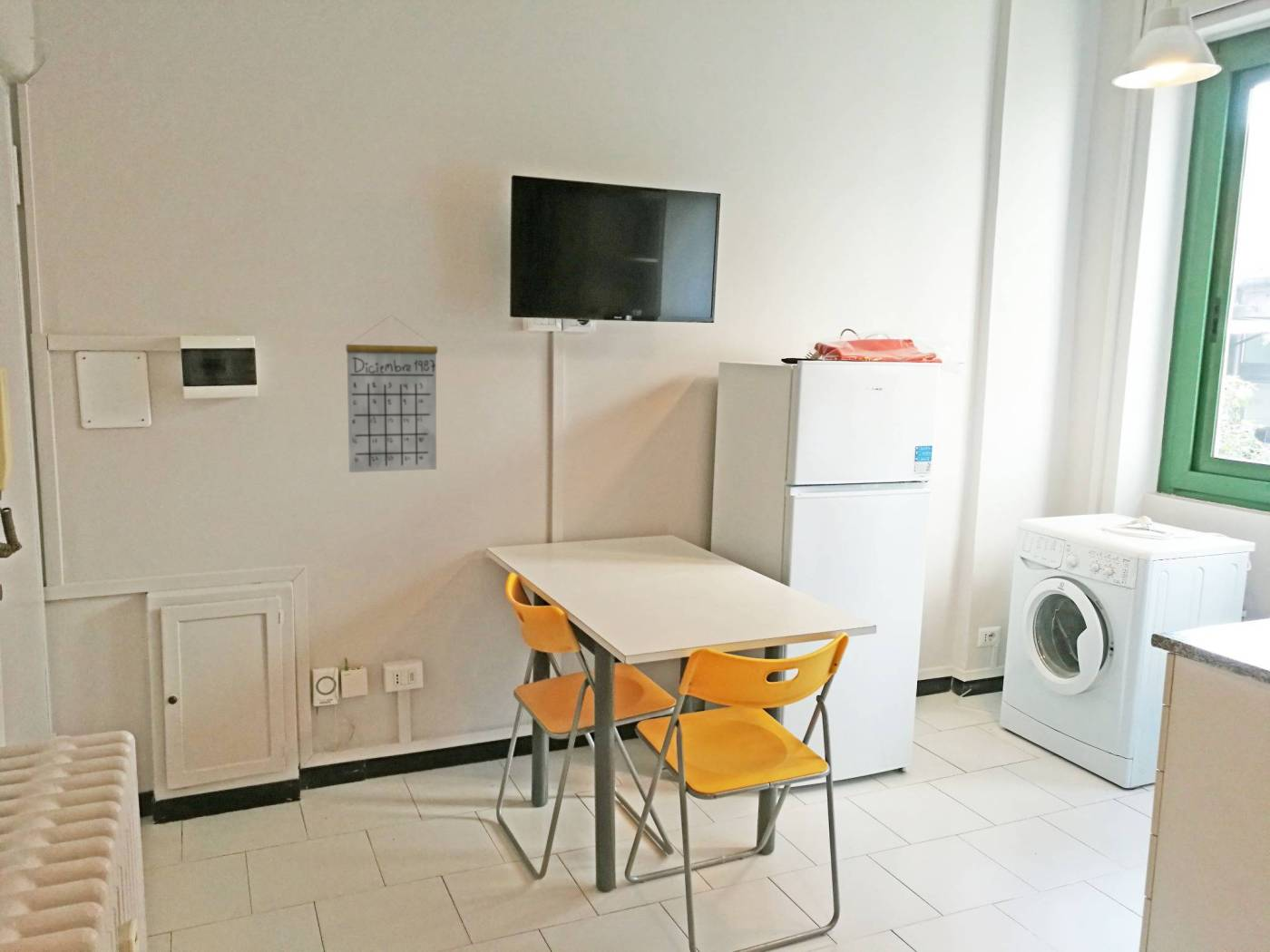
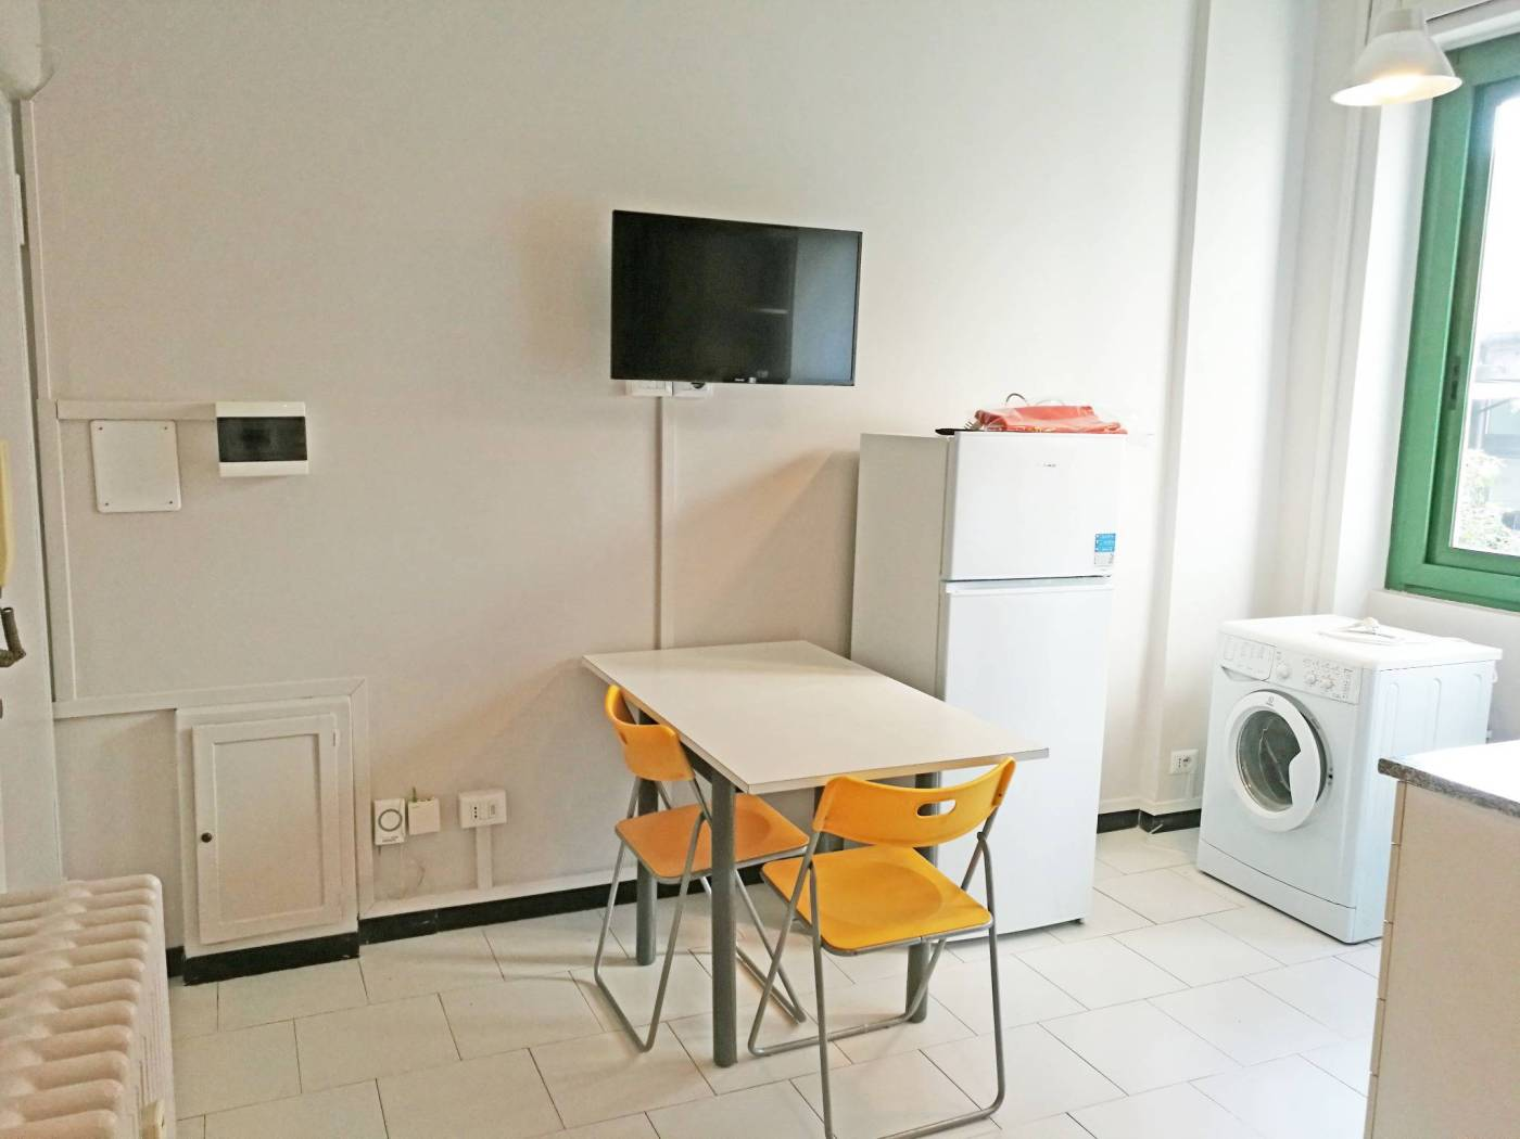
- calendar (393, 393)
